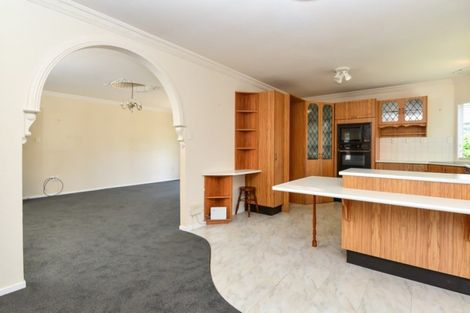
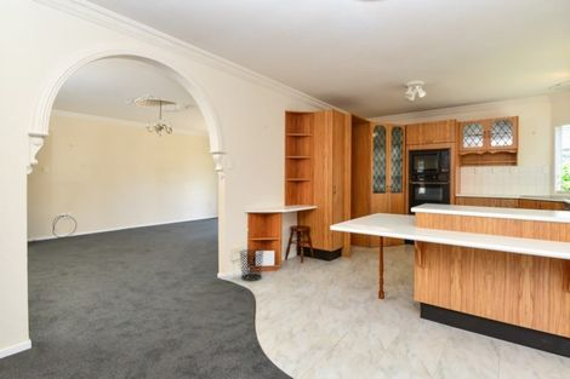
+ waste bin (251, 264)
